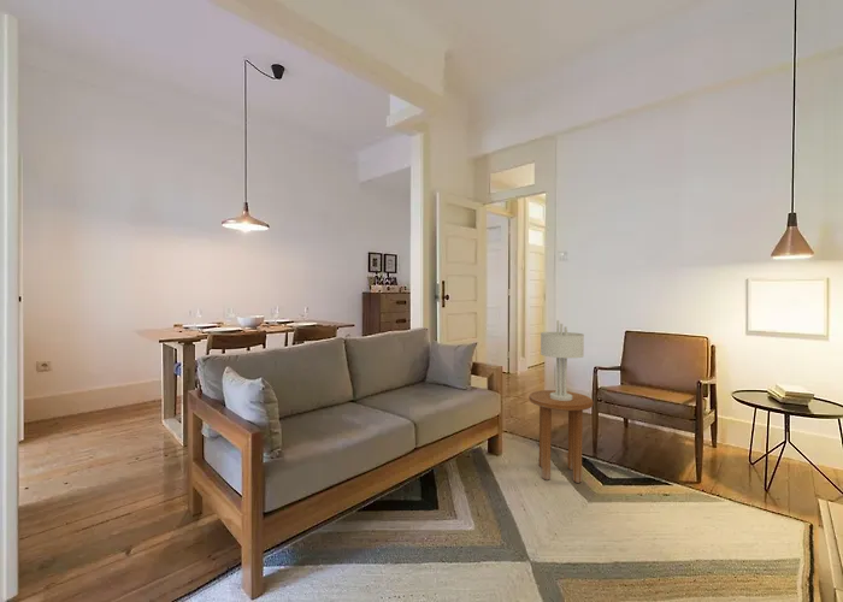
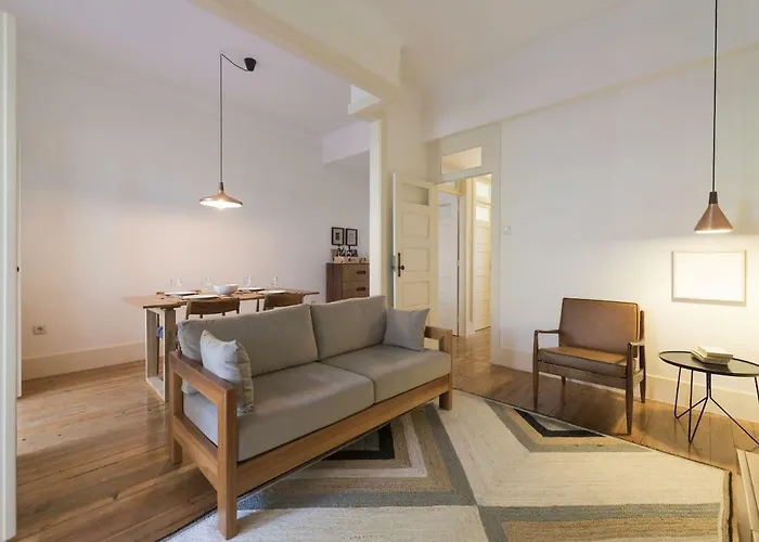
- table lamp (561, 359)
- side table (550, 435)
